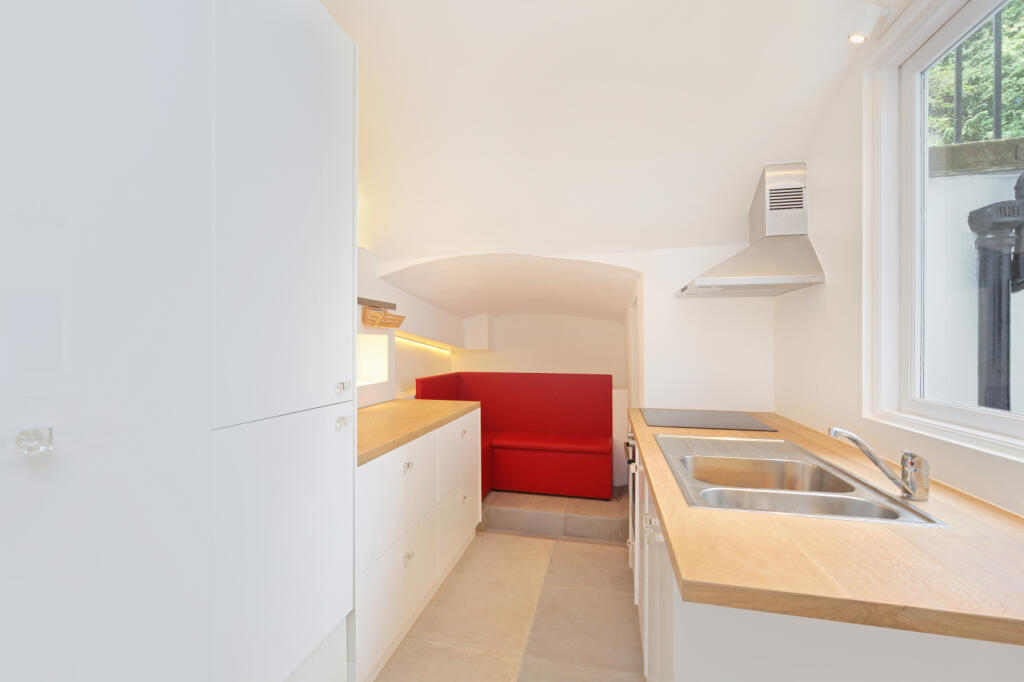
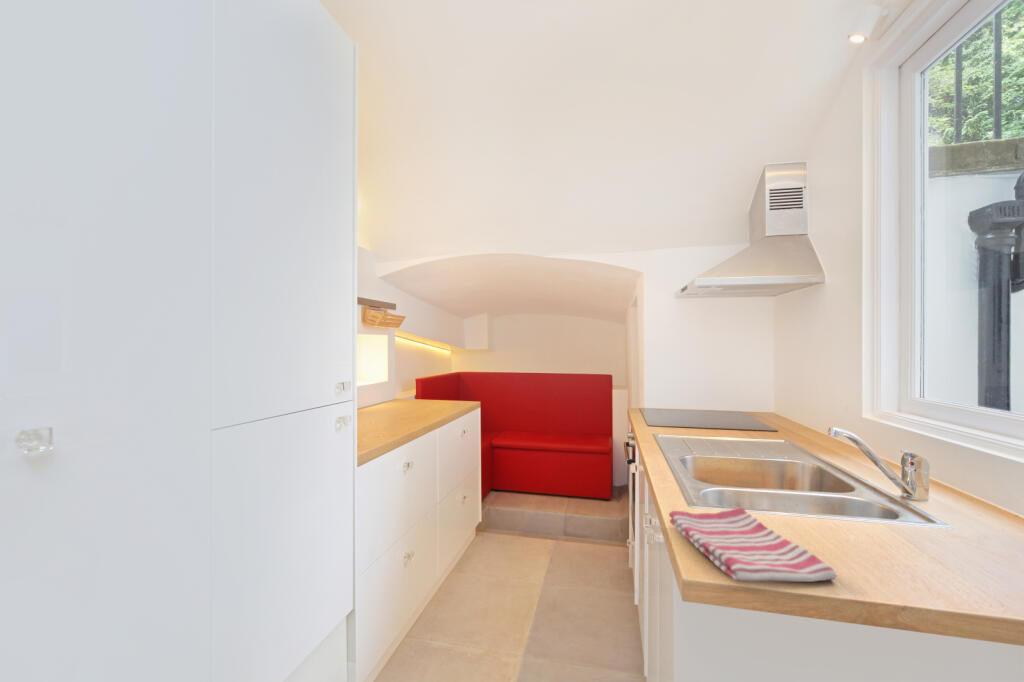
+ dish towel (740, 540)
